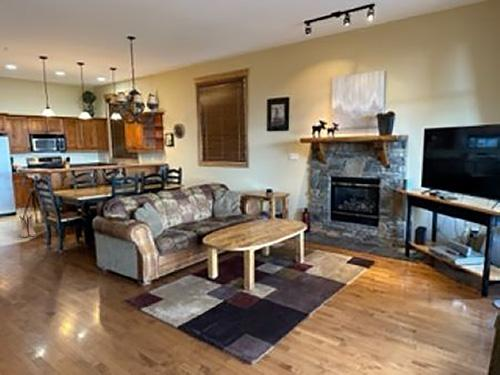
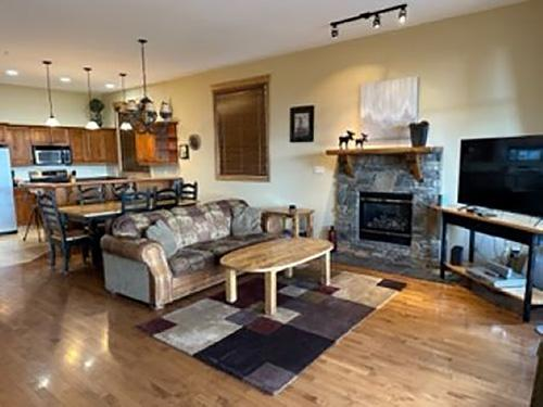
- boots (27, 225)
